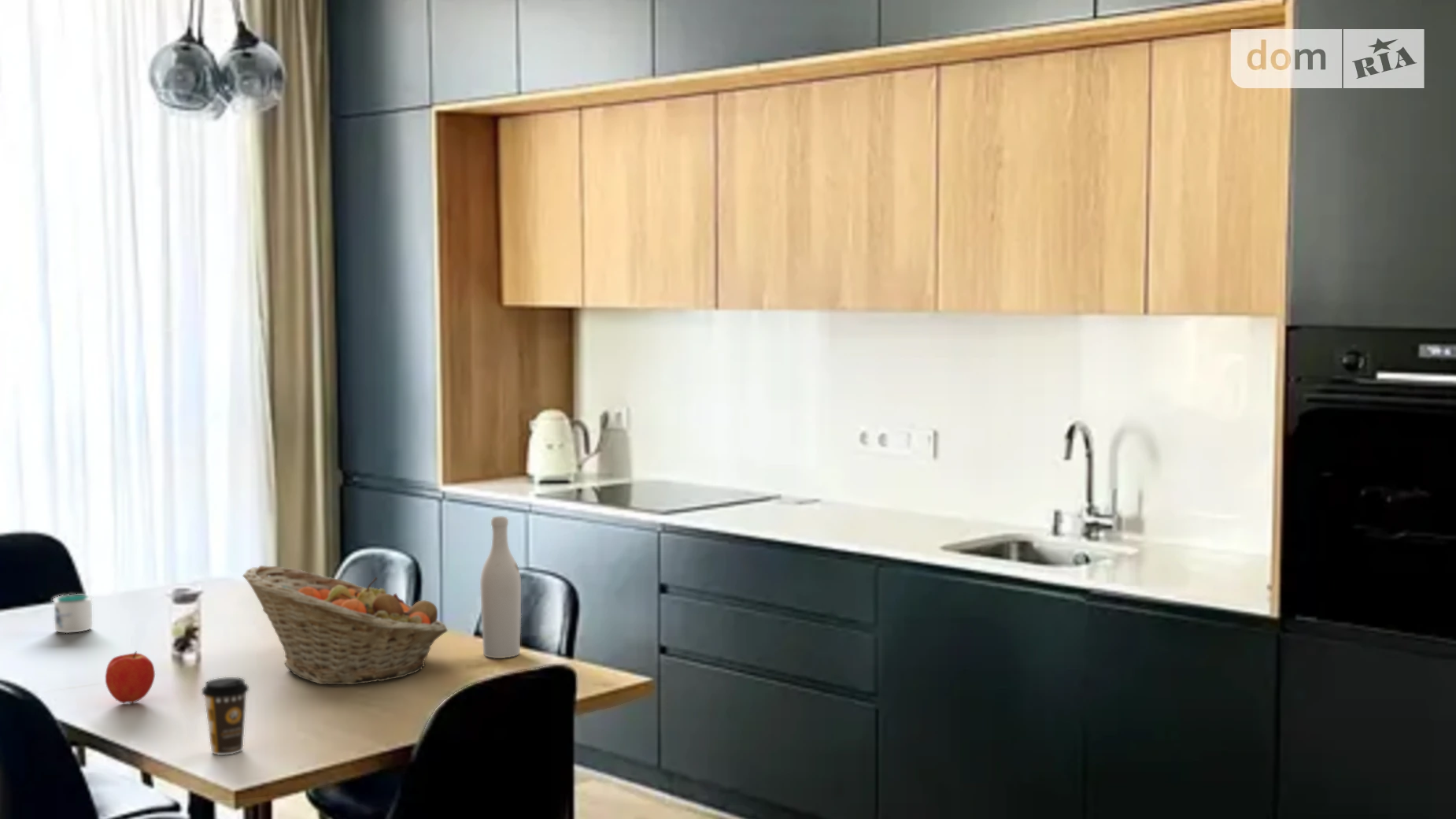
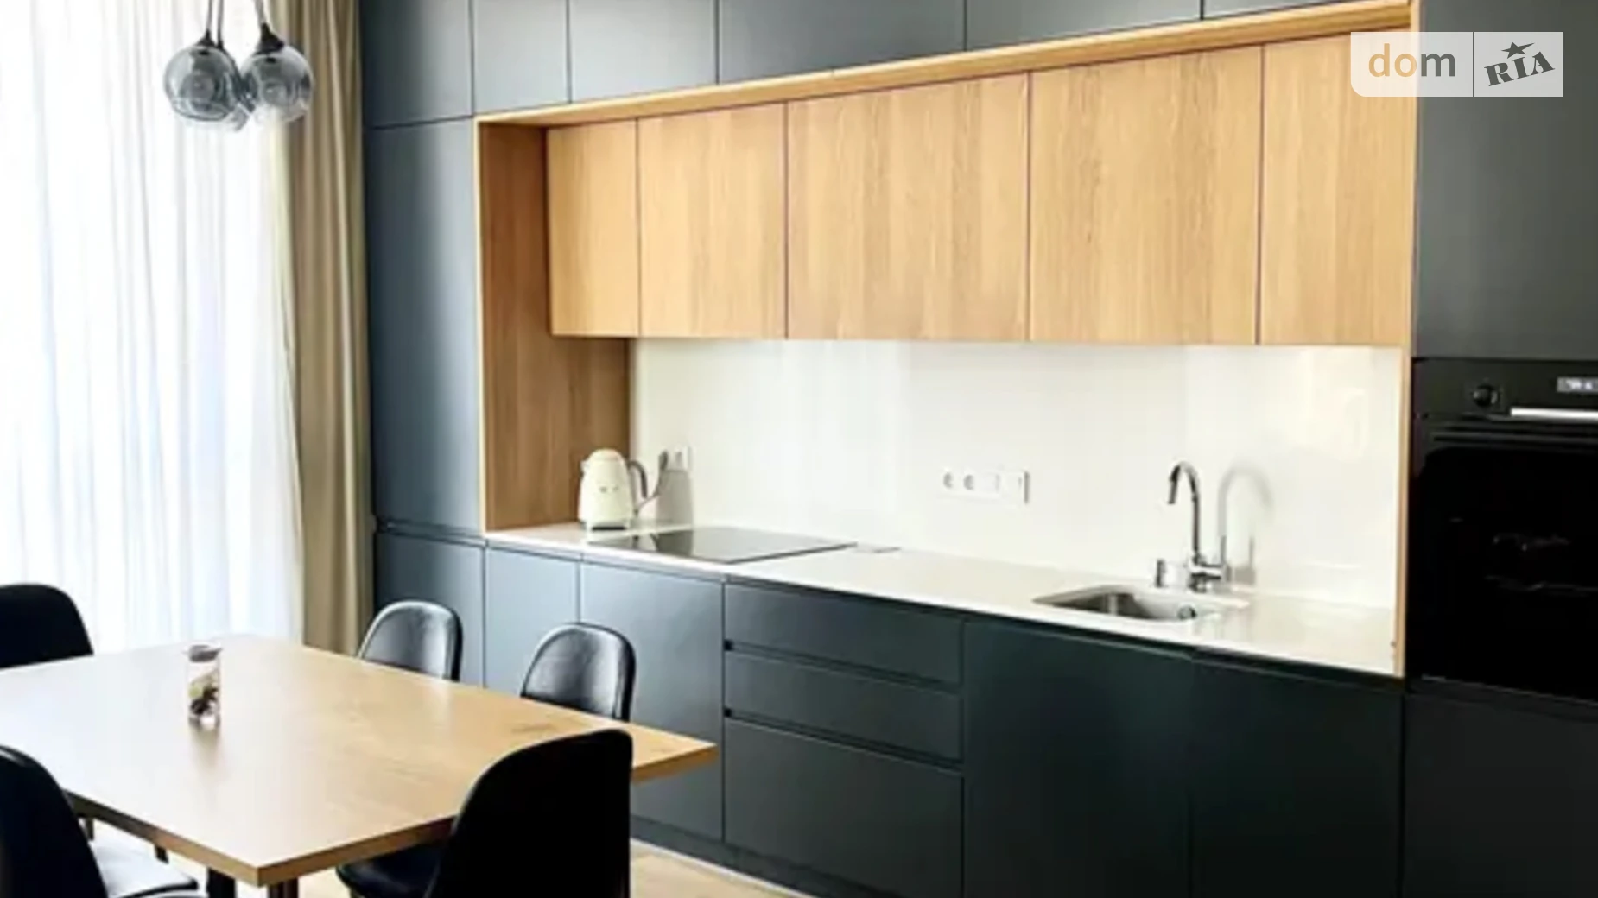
- fruit basket (346, 617)
- wine bottle (501, 585)
- apple (130, 676)
- mug (72, 613)
- coffee cup (226, 716)
